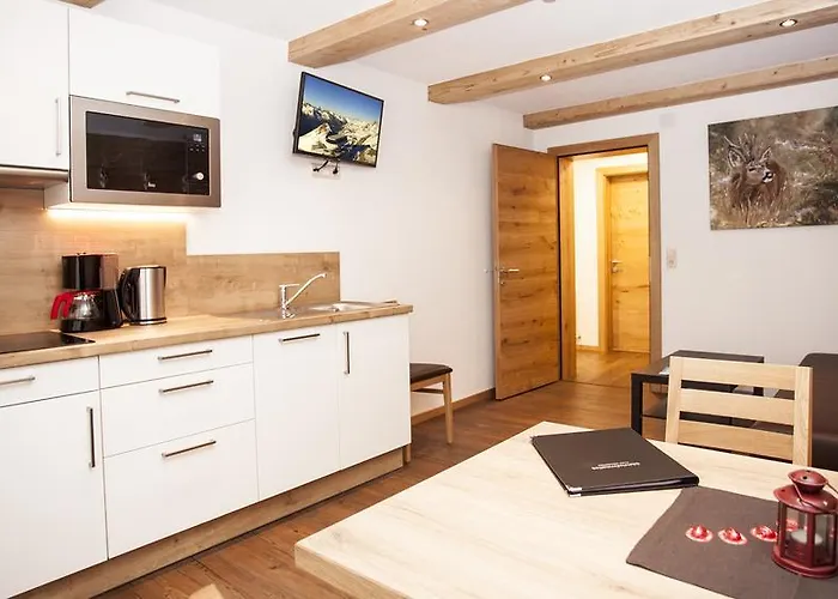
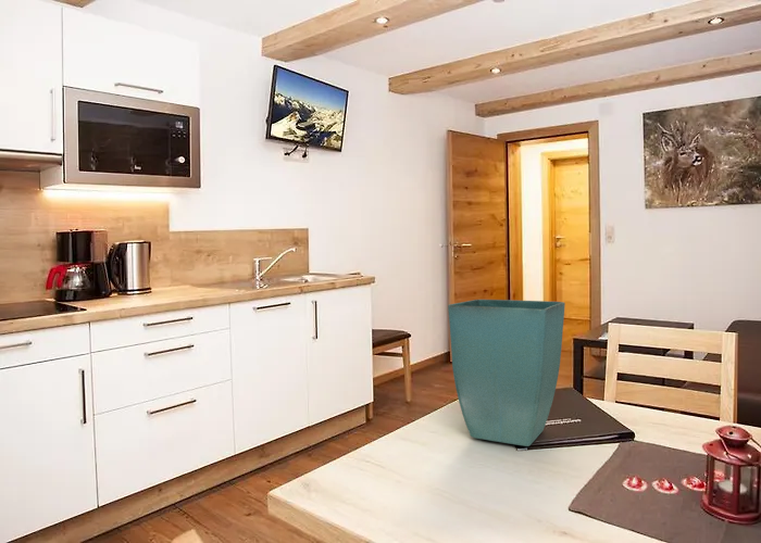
+ flower pot (508, 368)
